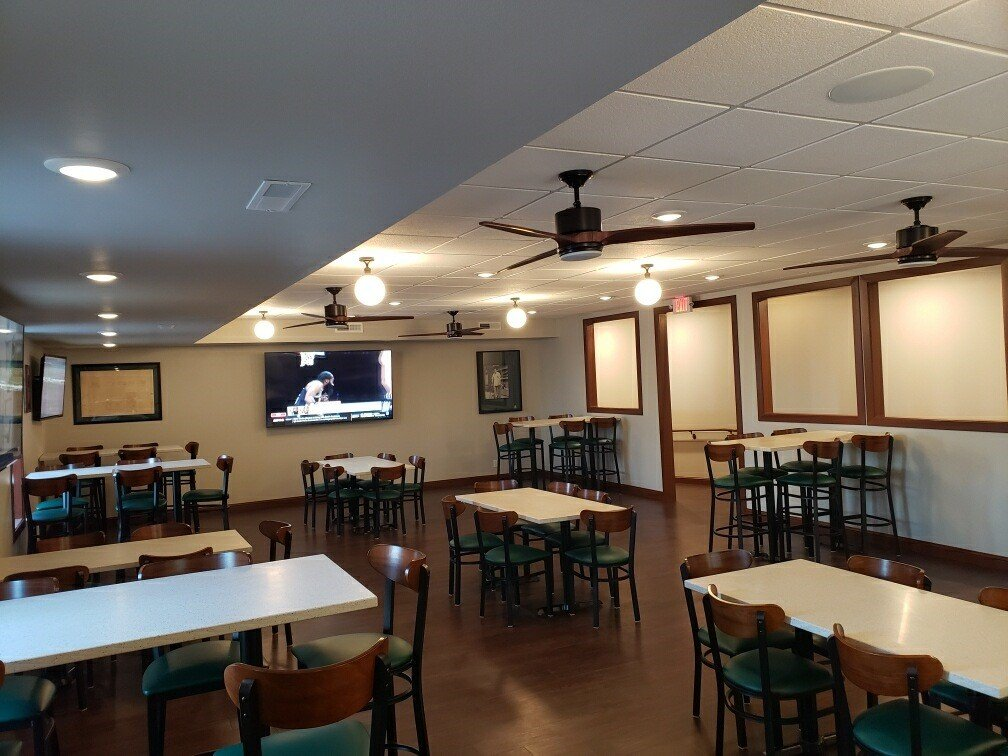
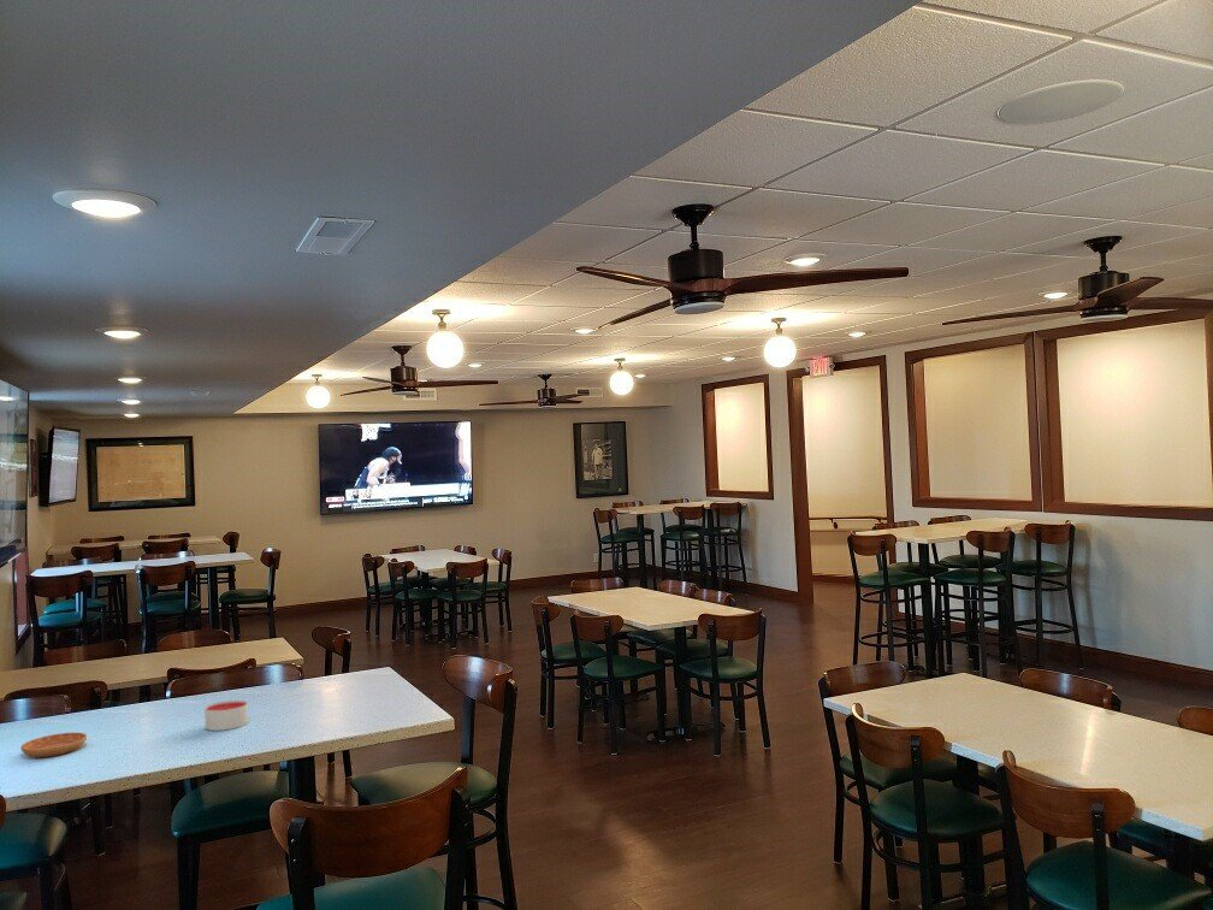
+ saucer (54, 745)
+ candle (226, 714)
